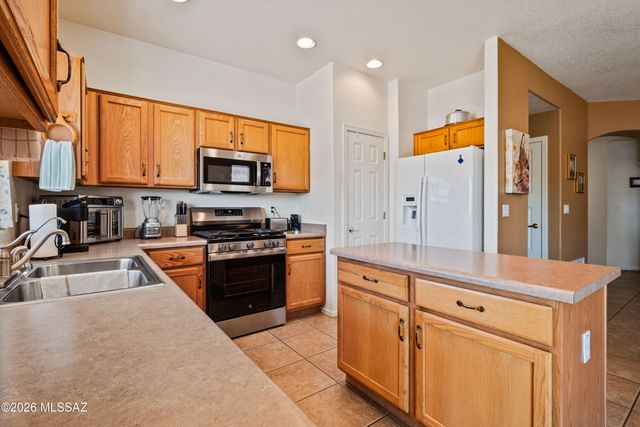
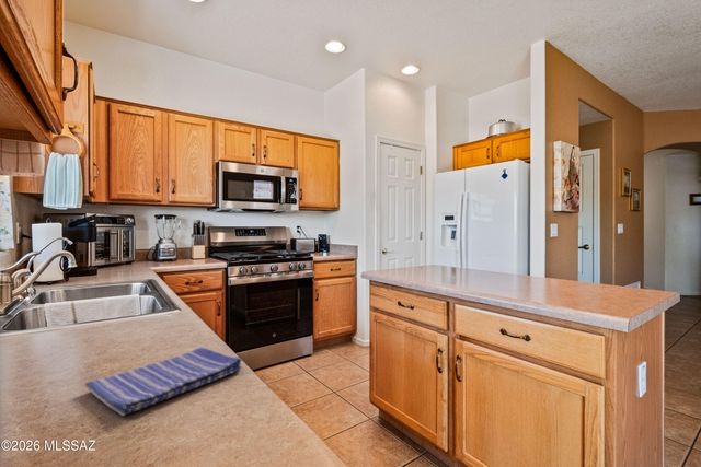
+ dish towel (170, 372)
